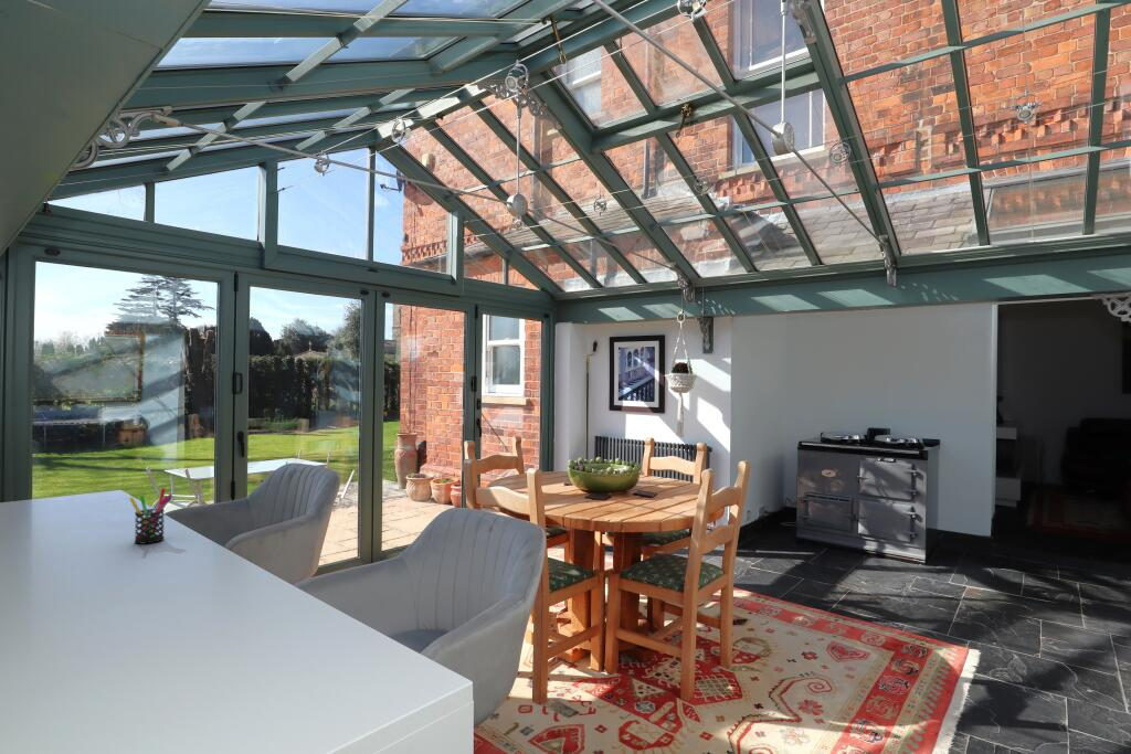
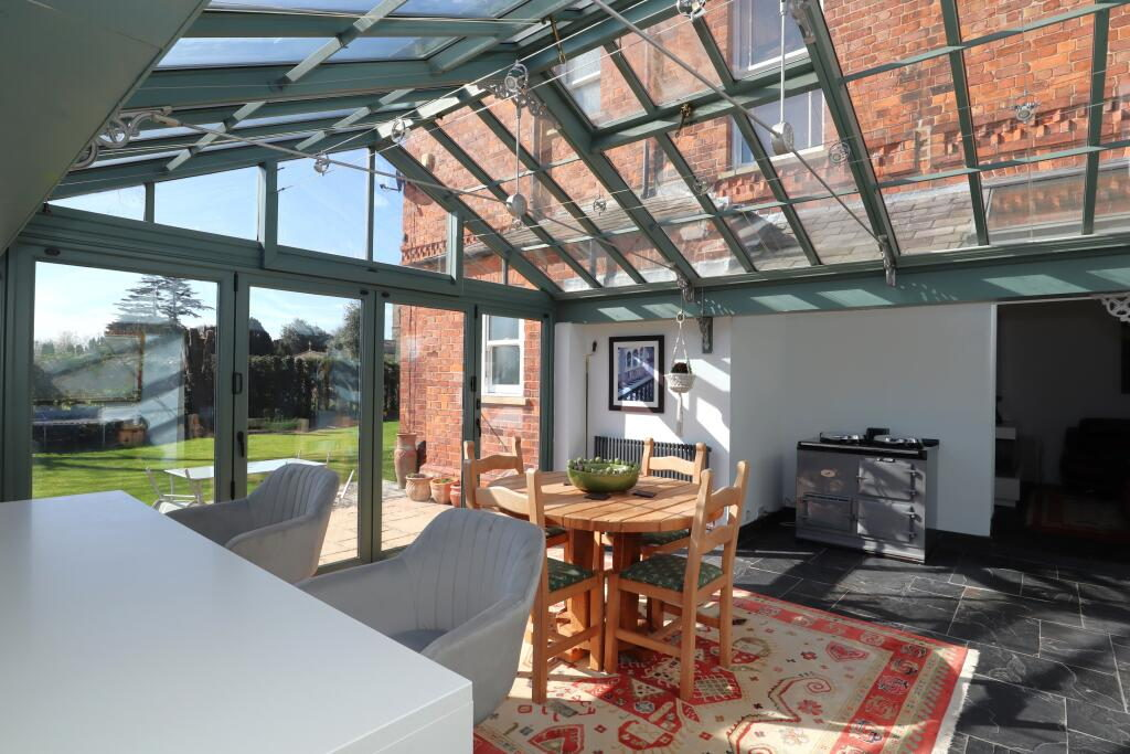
- pen holder (149, 514)
